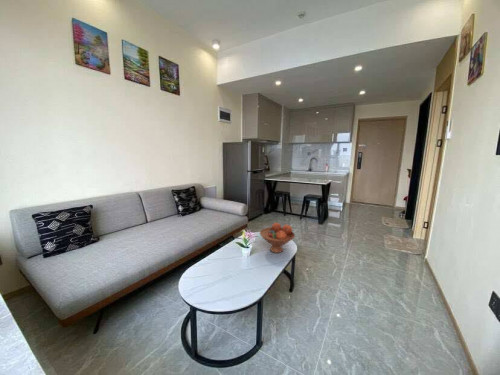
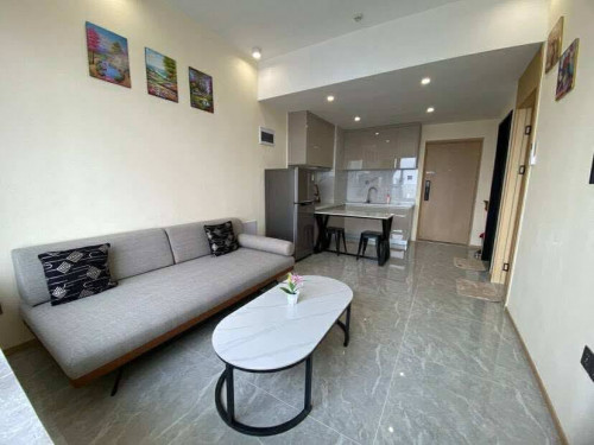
- fruit bowl (277, 238)
